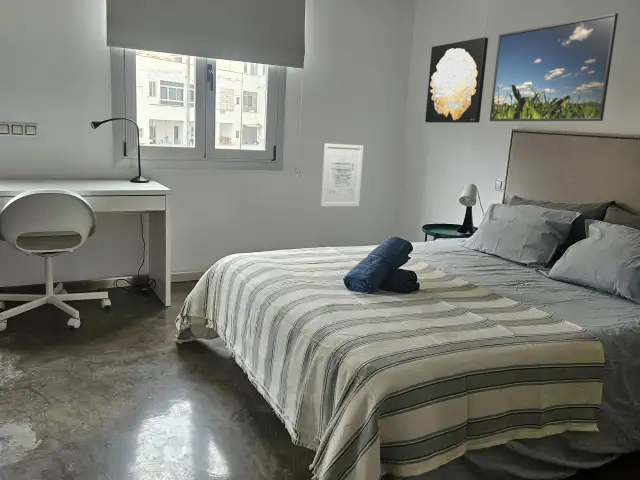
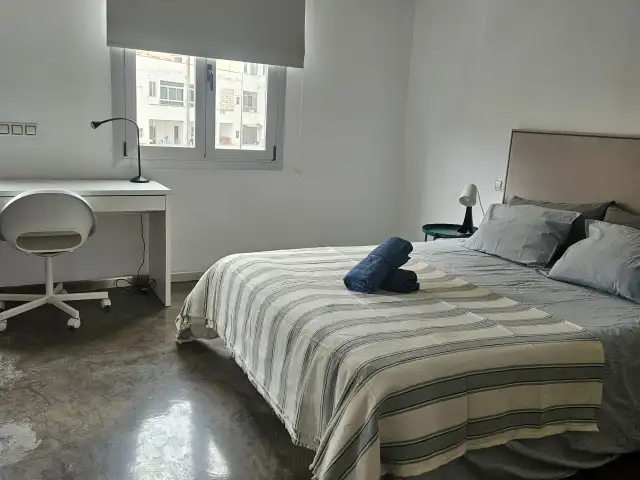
- wall art (342, 175)
- wall art (454, 83)
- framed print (546, 73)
